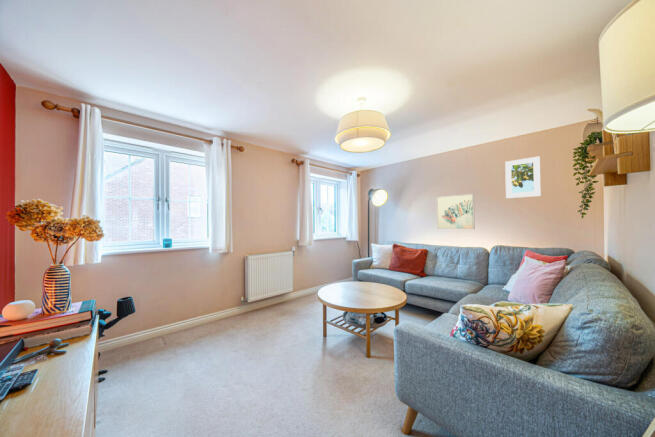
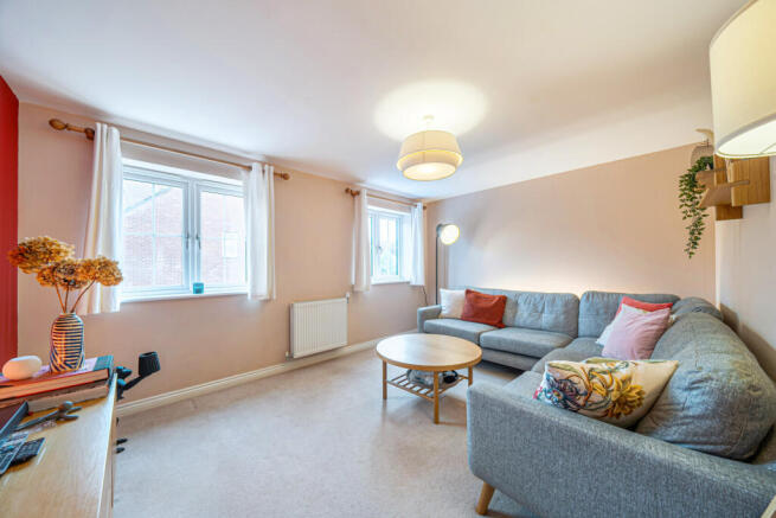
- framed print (522, 178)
- wall art (454, 212)
